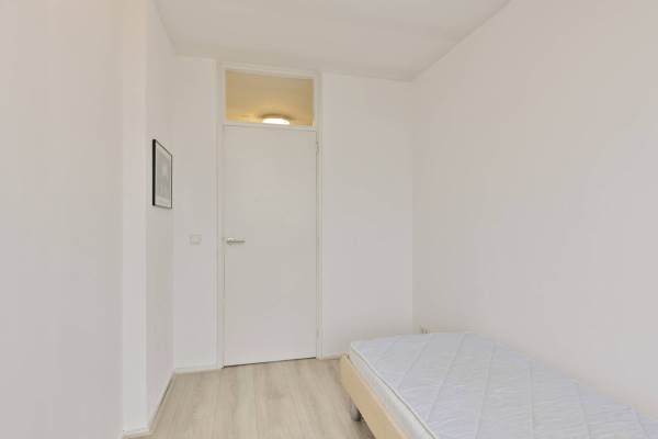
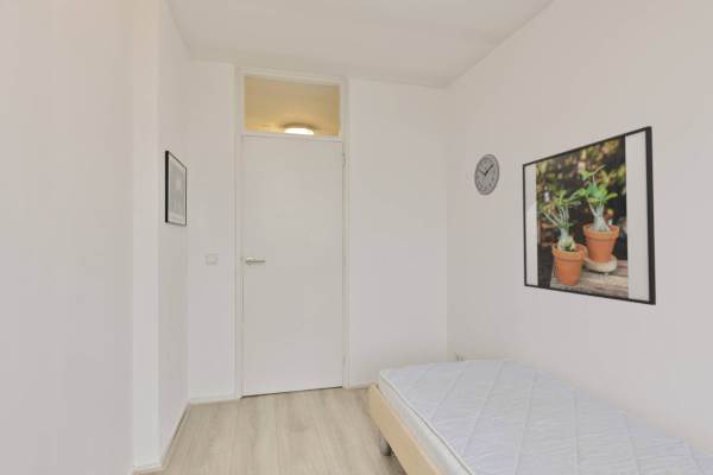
+ wall clock (485, 175)
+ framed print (575, 221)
